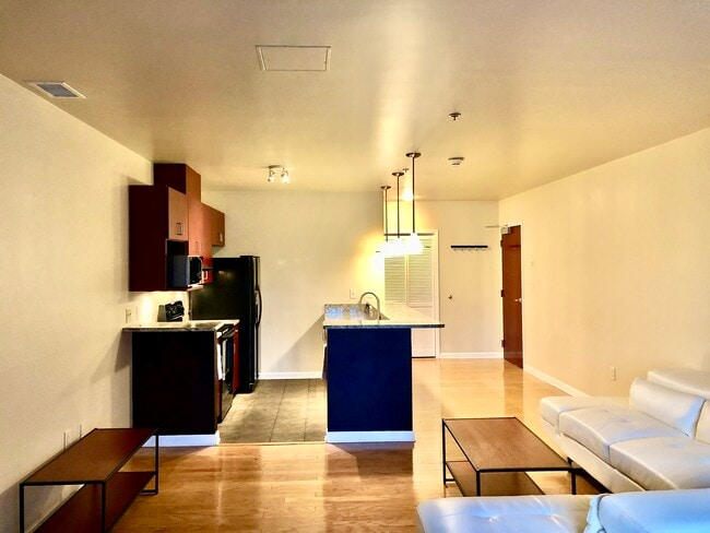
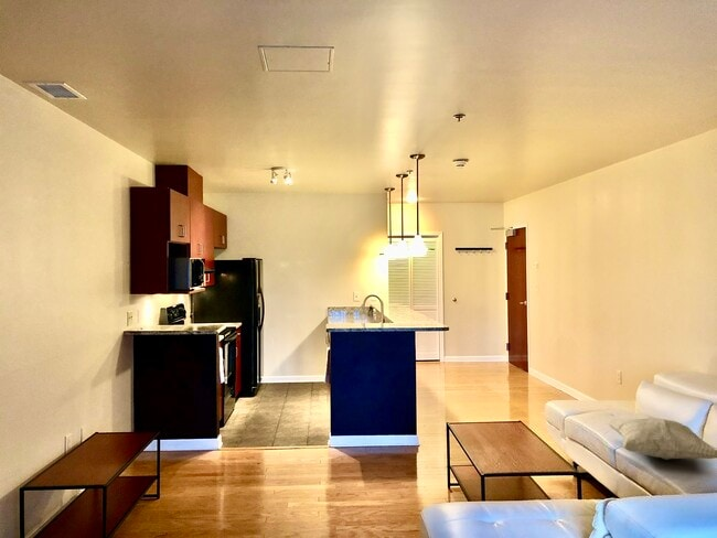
+ decorative pillow (659, 437)
